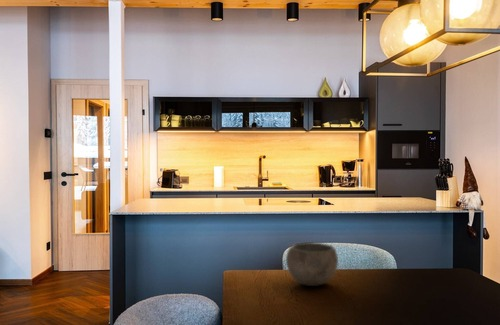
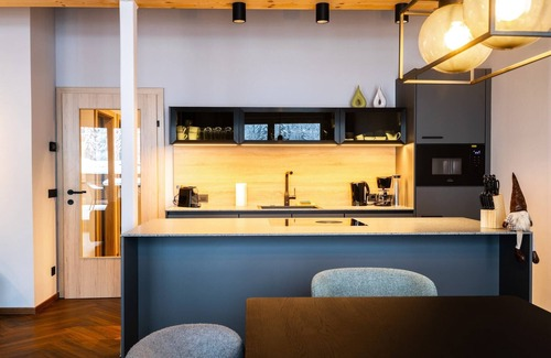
- bowl (311, 265)
